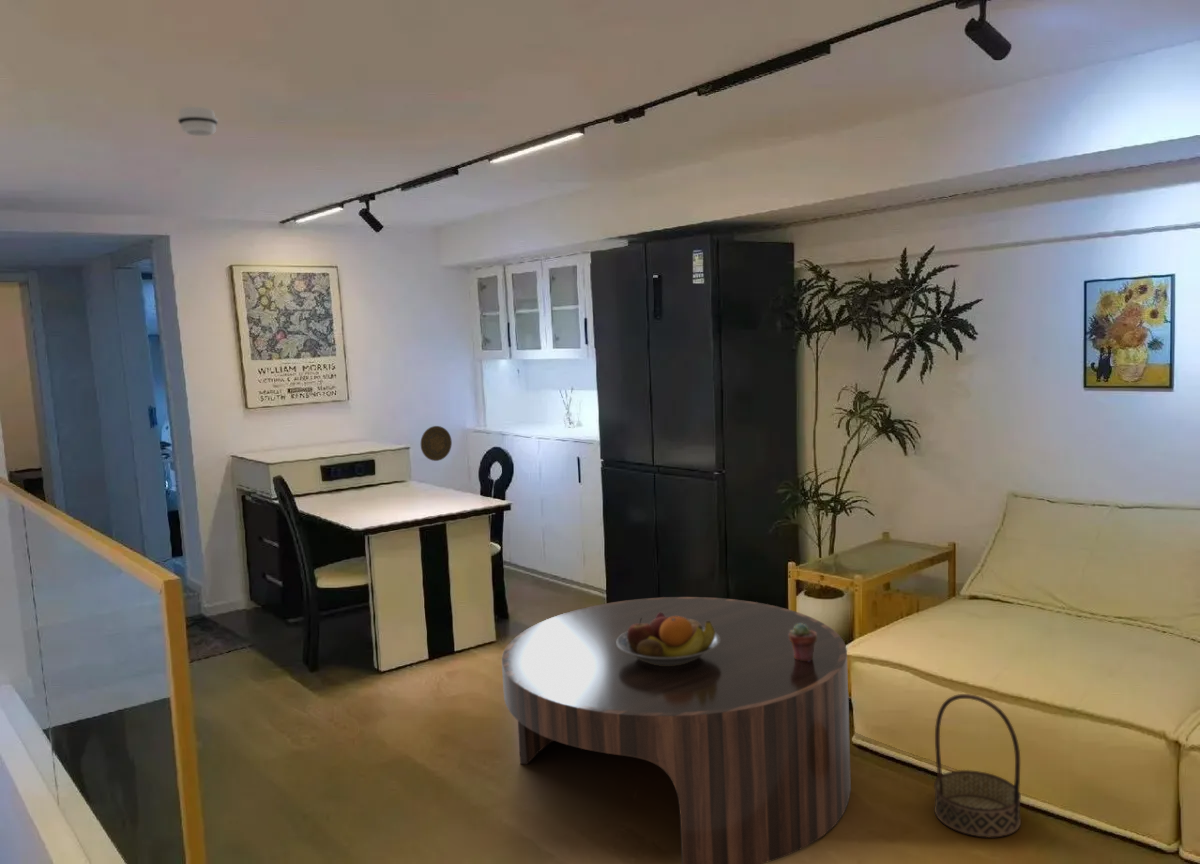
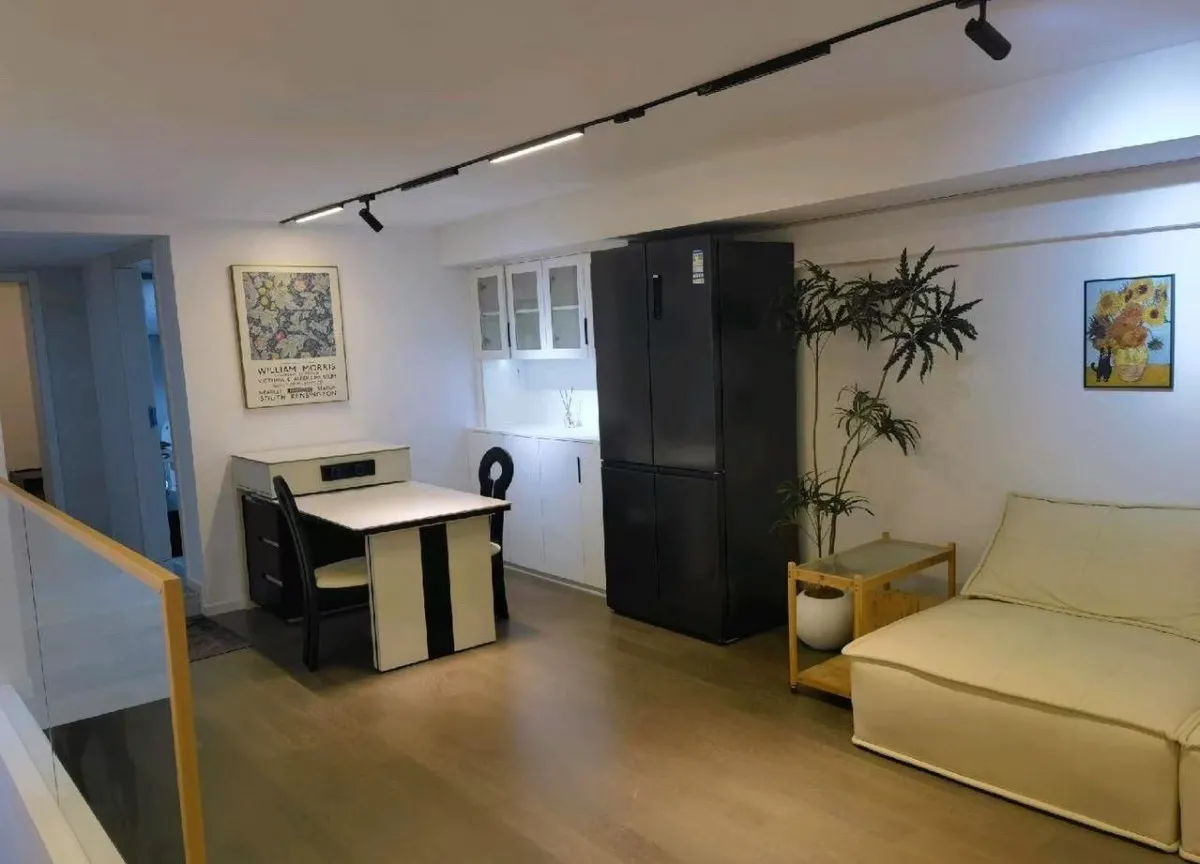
- decorative plate (436, 443)
- smoke detector (198, 121)
- potted succulent (802, 640)
- fruit bowl (667, 635)
- coffee table (674, 711)
- basket (976, 771)
